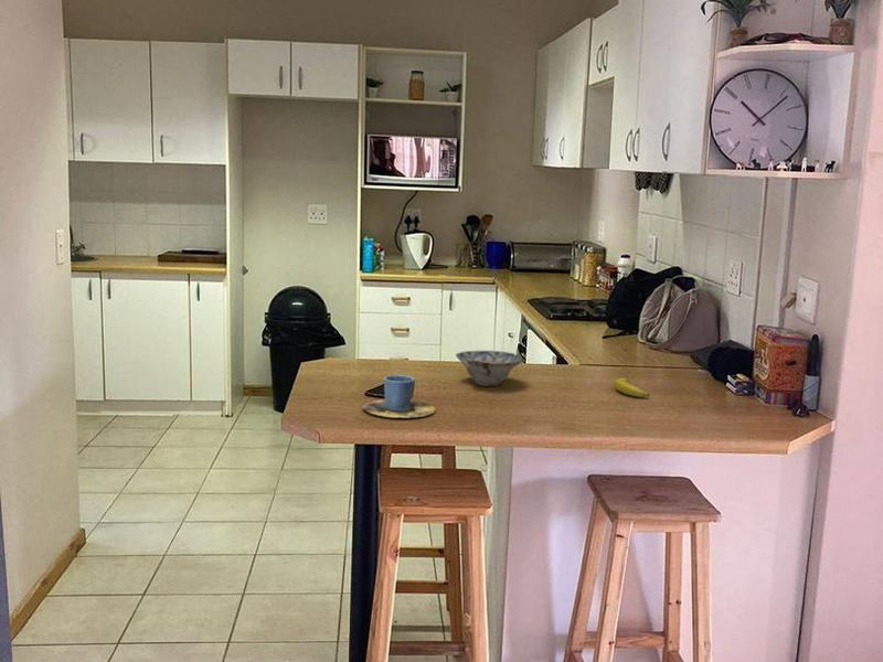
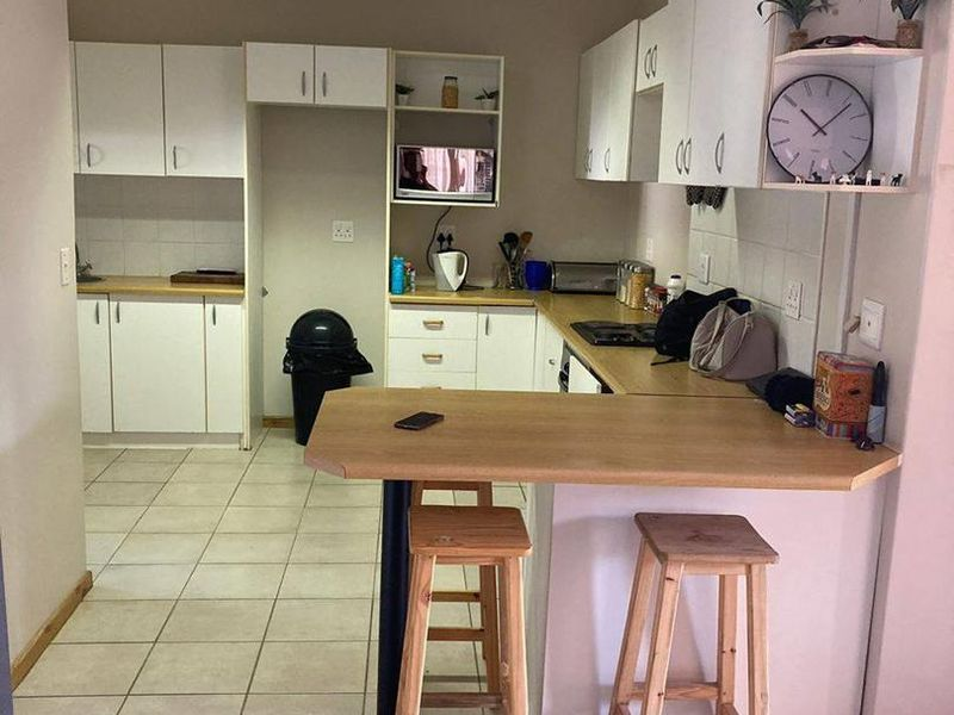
- cup (398, 393)
- ceramic bowl (489, 369)
- banana (628, 386)
